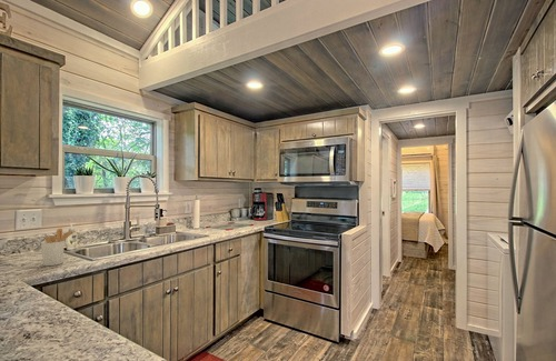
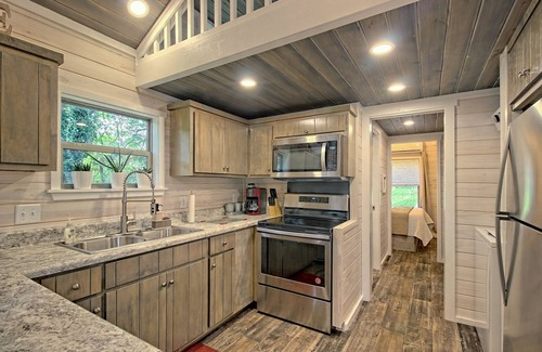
- utensil holder (58, 247)
